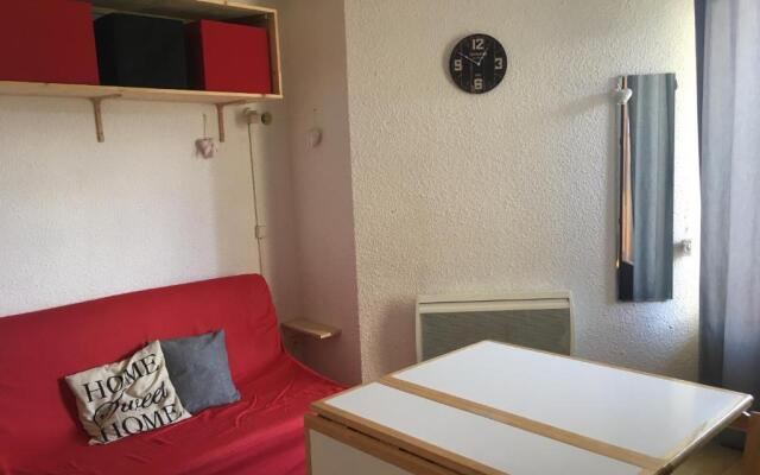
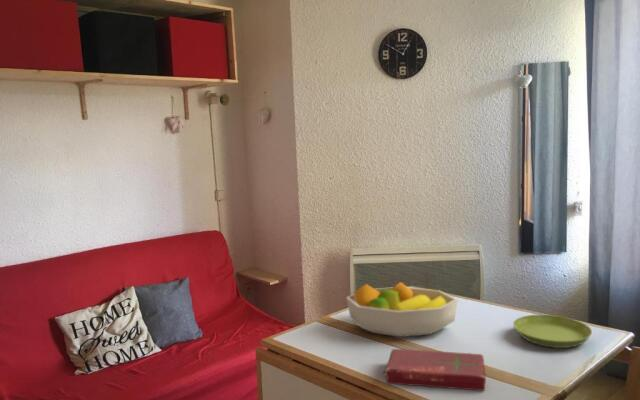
+ saucer (551, 331)
+ fruit bowl (400, 305)
+ book (434, 368)
